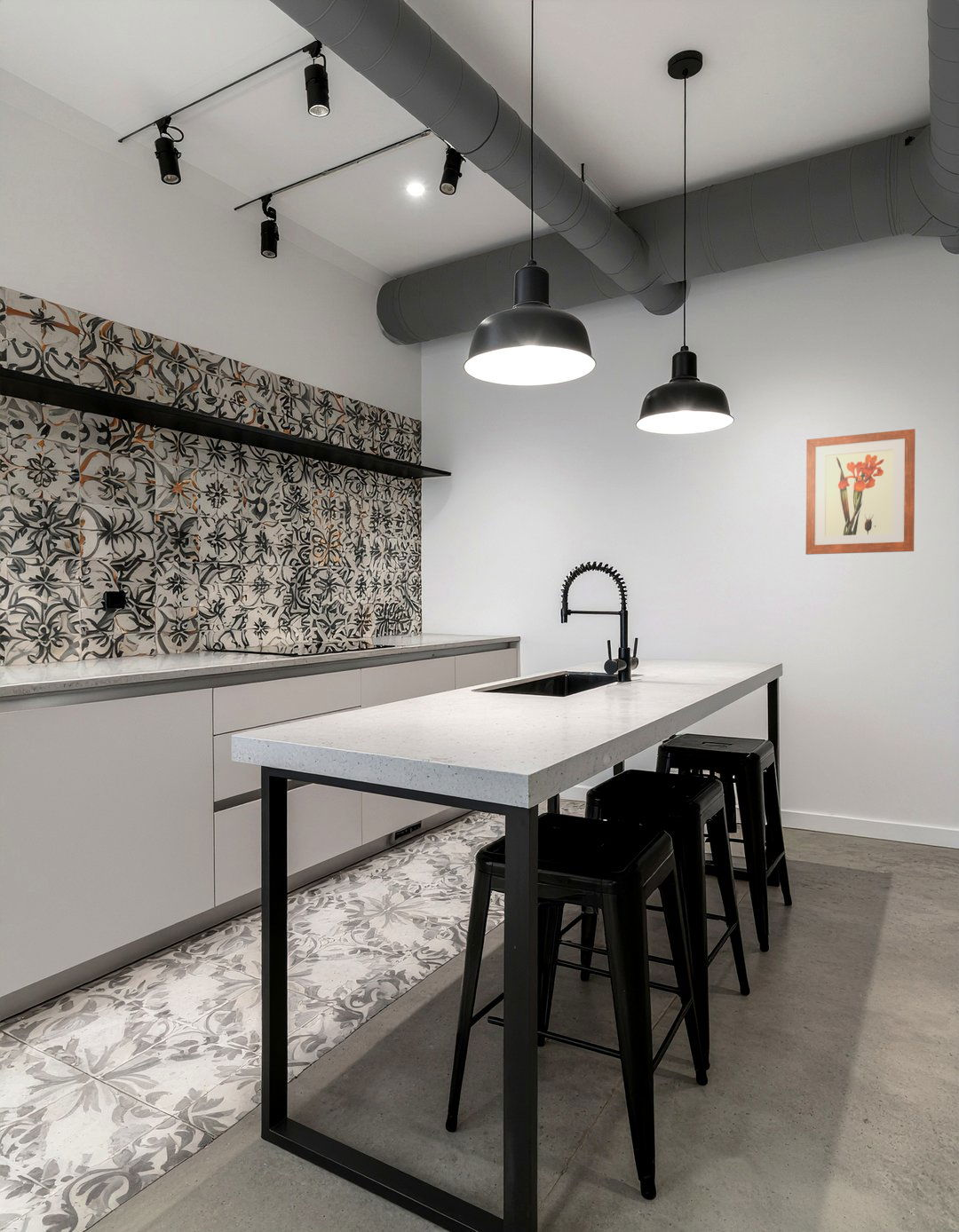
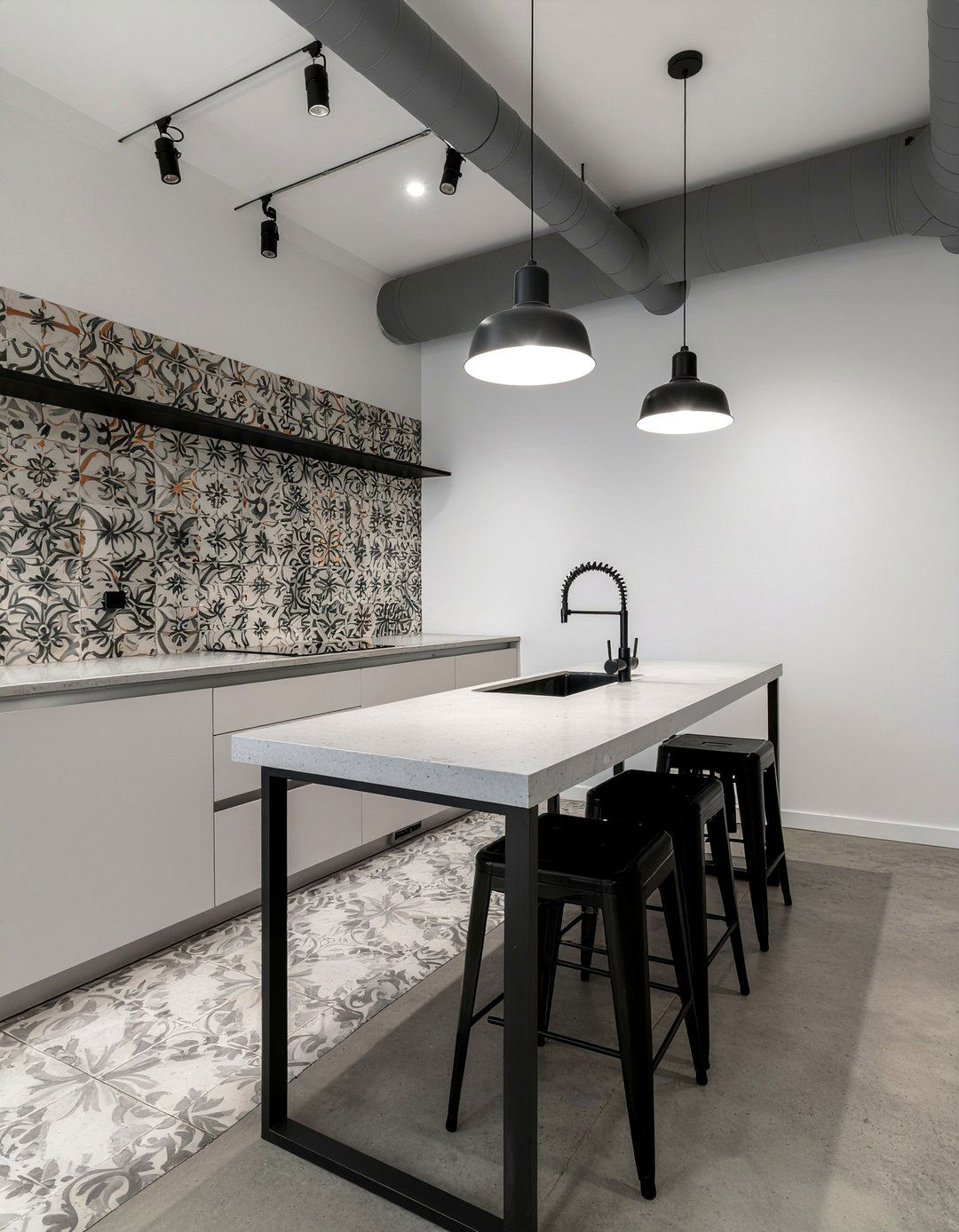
- wall art (859, 494)
